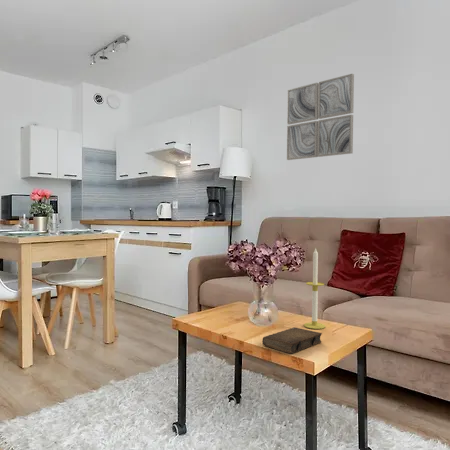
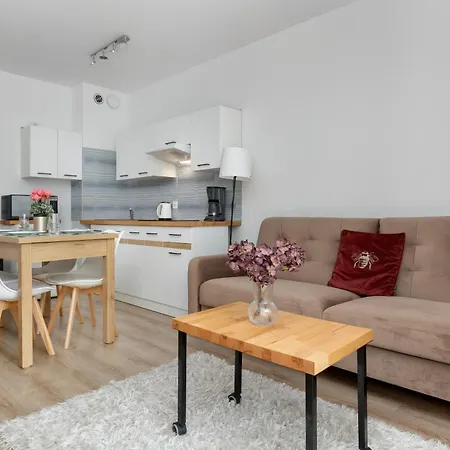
- book (292, 338)
- wall art (318, 120)
- candle (315, 286)
